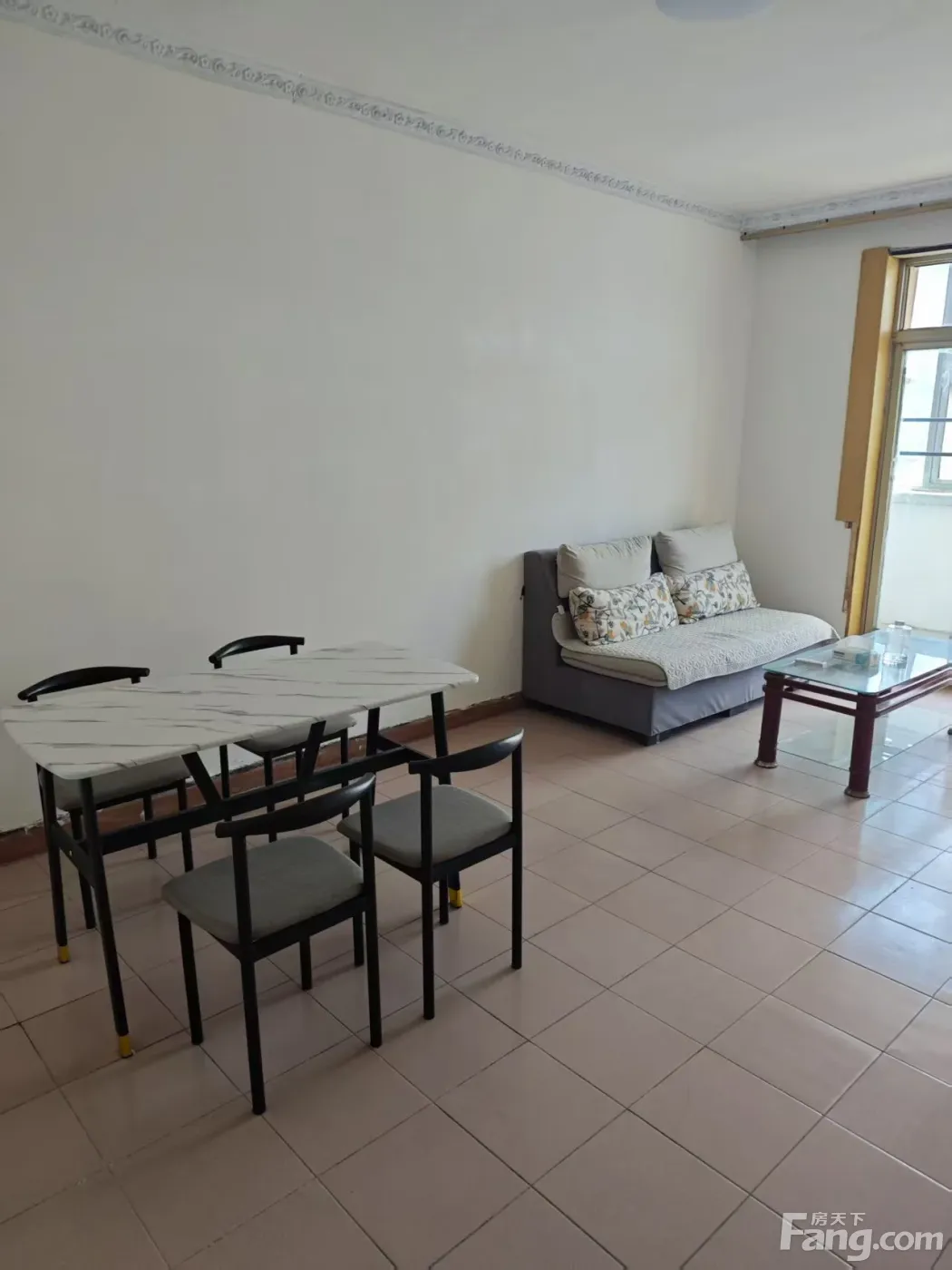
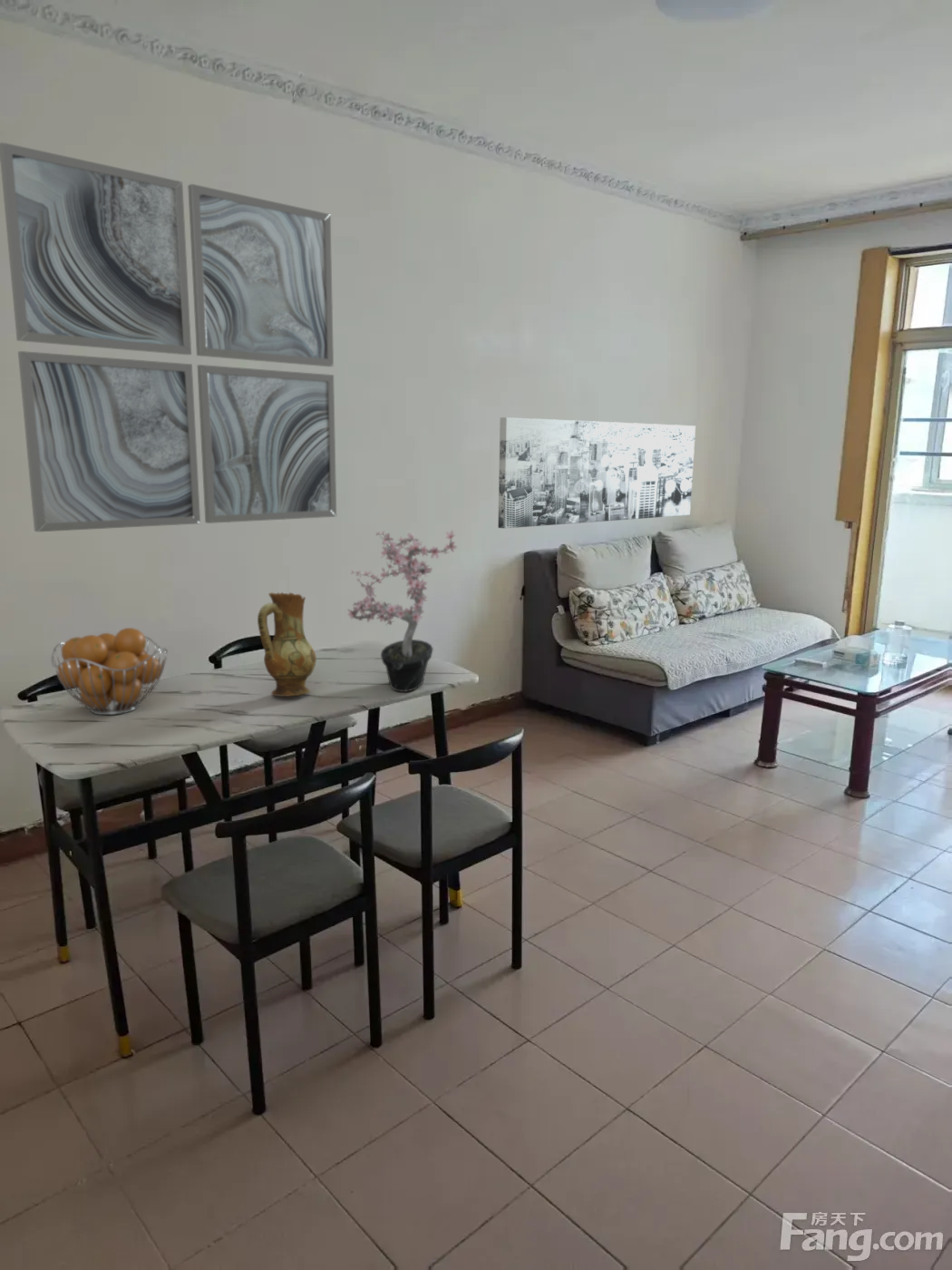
+ potted plant (397, 604)
+ fruit basket (112, 669)
+ wall art (191, 364)
+ ceramic jug (287, 645)
+ wall art (606, 472)
